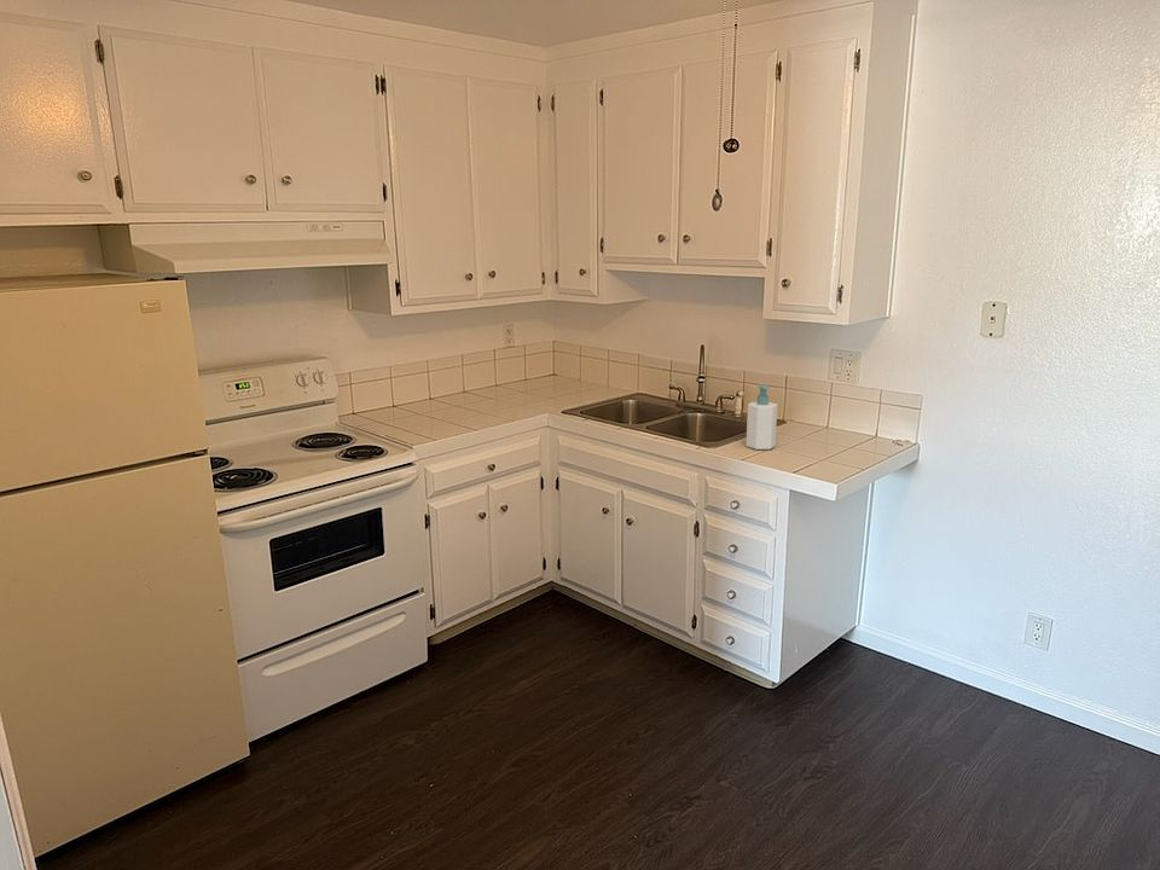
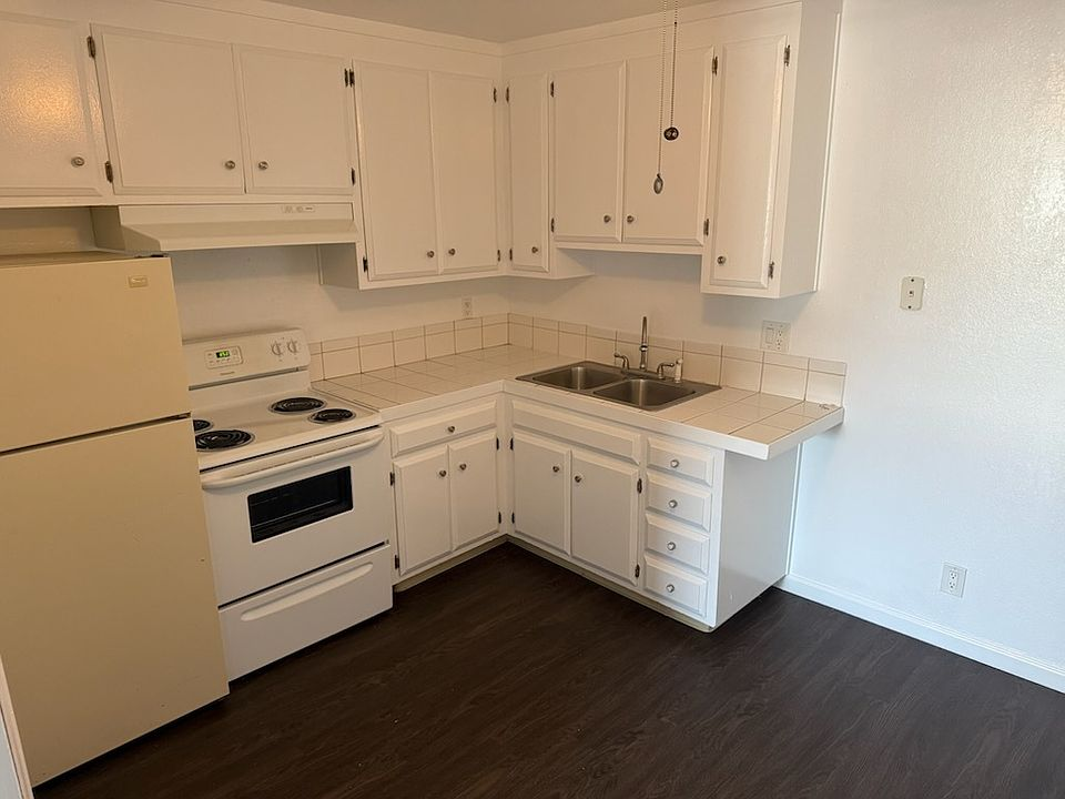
- soap bottle (761, 416)
